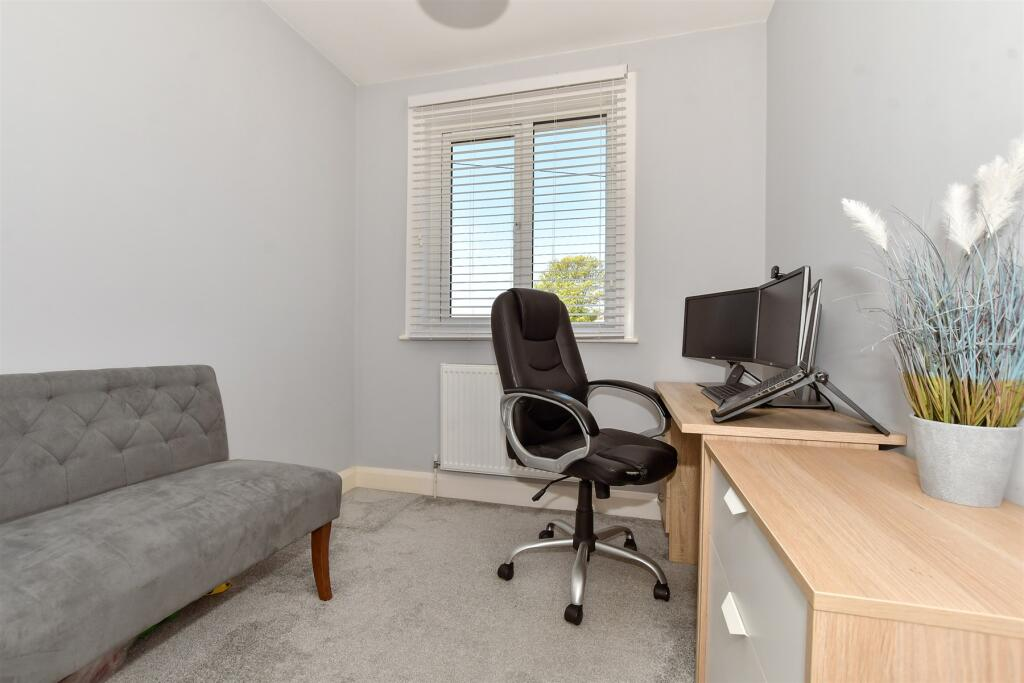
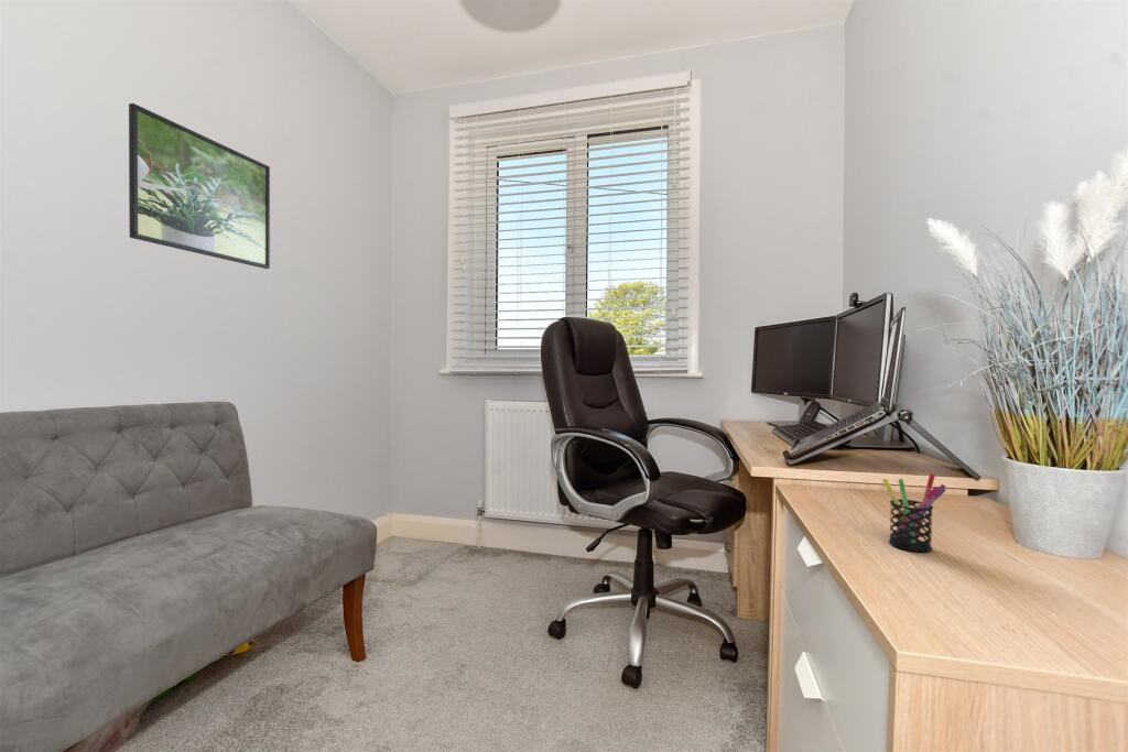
+ pen holder (911, 508)
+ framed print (208, 197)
